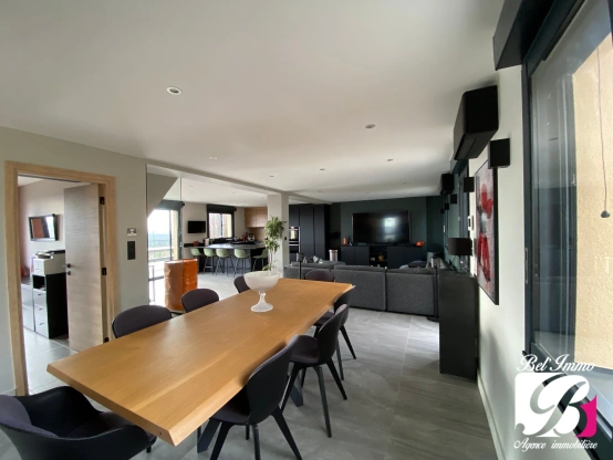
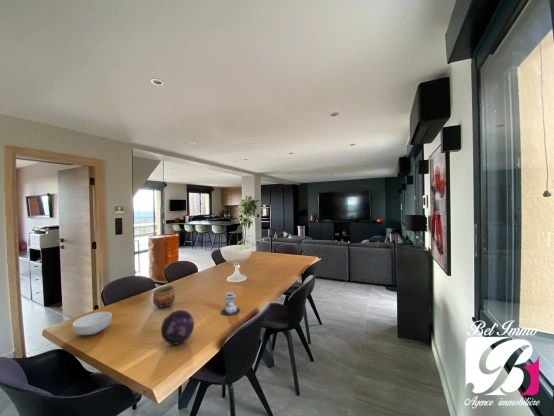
+ decorative orb (177, 326)
+ candle (230, 302)
+ bowl (164, 297)
+ cereal bowl (93, 324)
